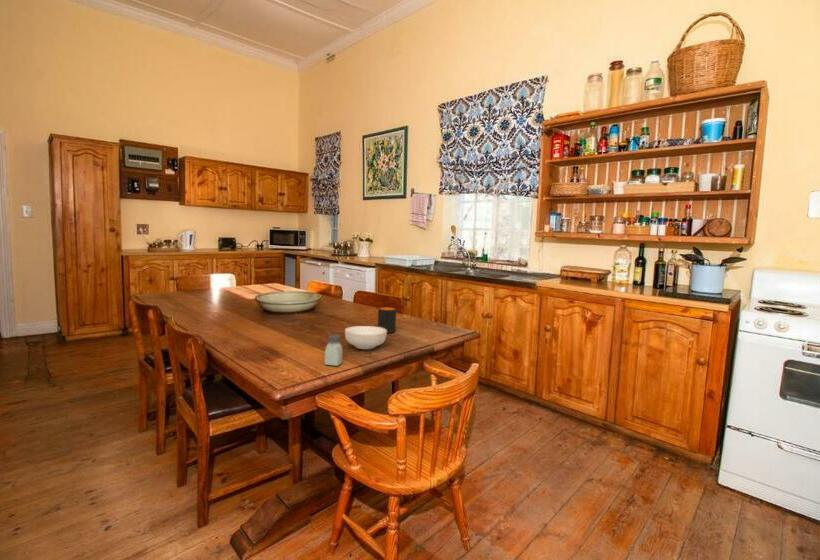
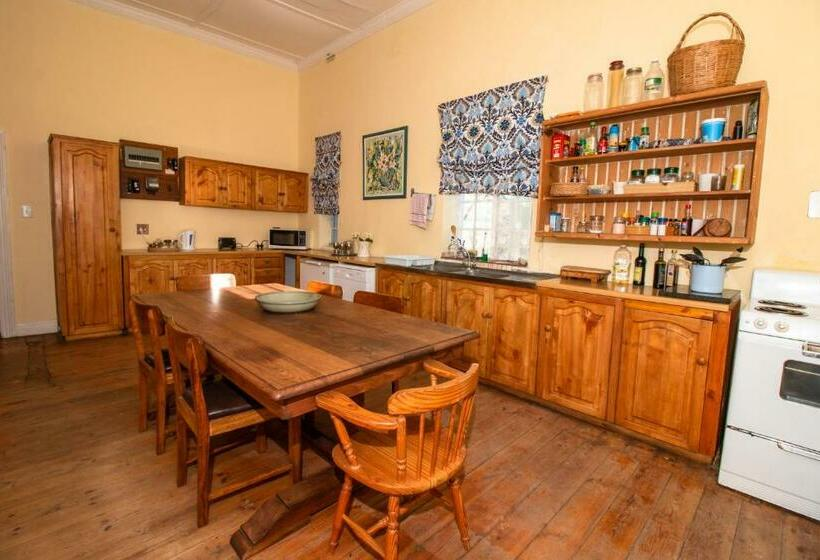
- cereal bowl (365, 338)
- mug (386, 318)
- saltshaker (333, 349)
